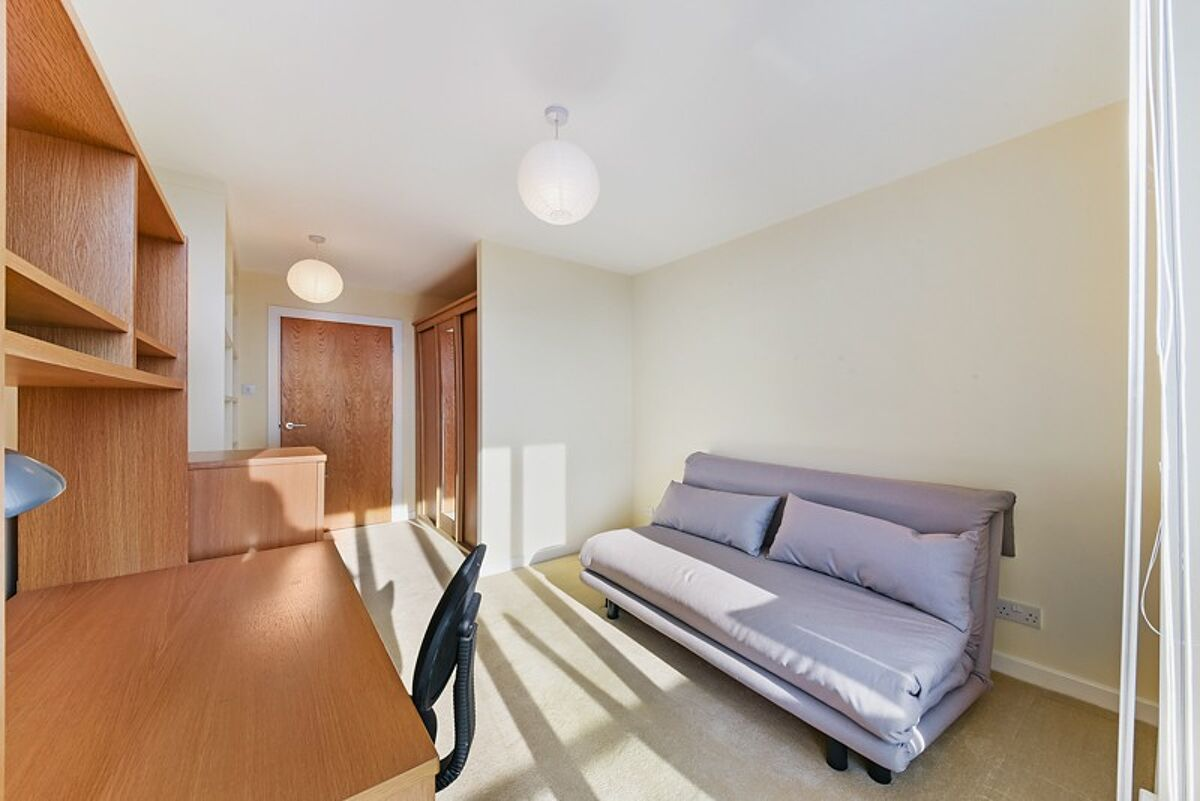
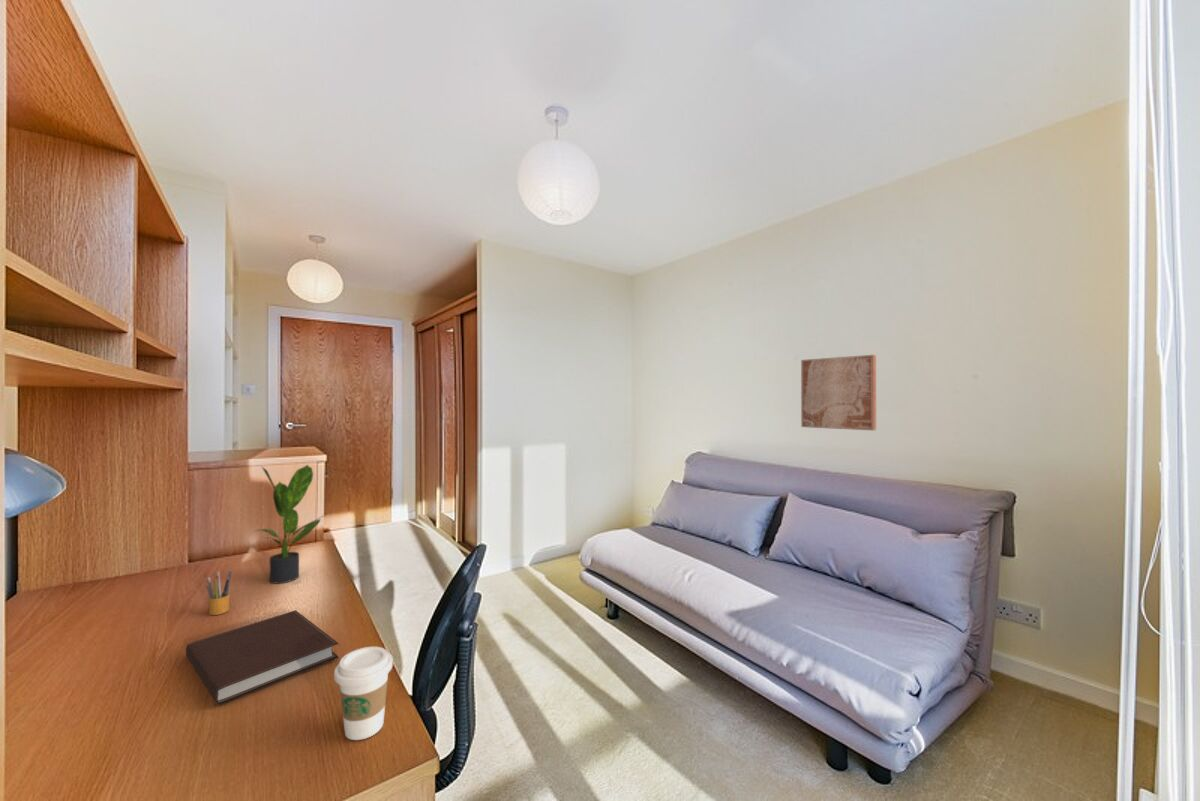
+ pencil box (220, 592)
+ coffee cup (364, 692)
+ wall art (836, 393)
+ notebook (262, 650)
+ potted plant (294, 520)
